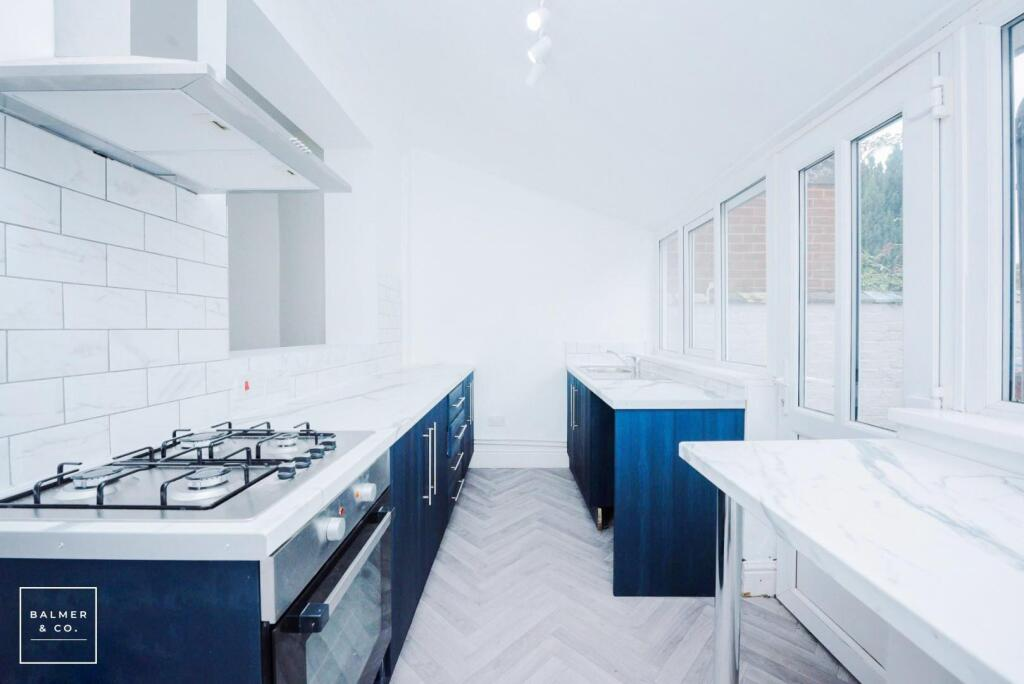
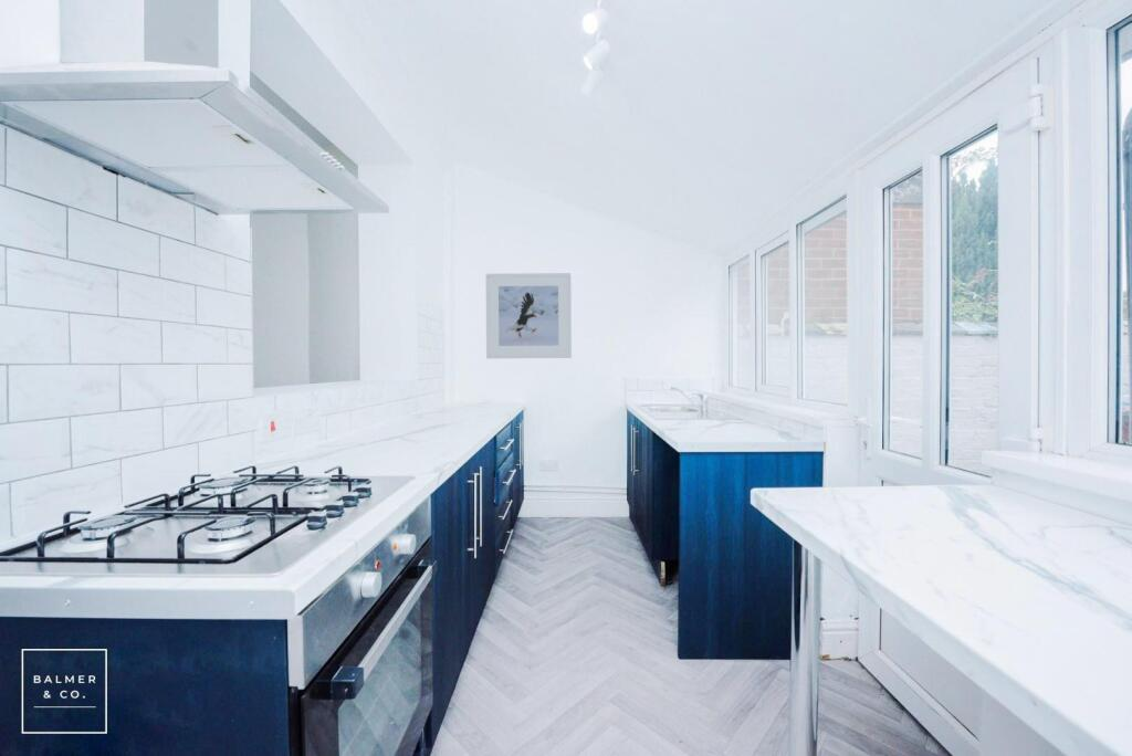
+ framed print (528, 315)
